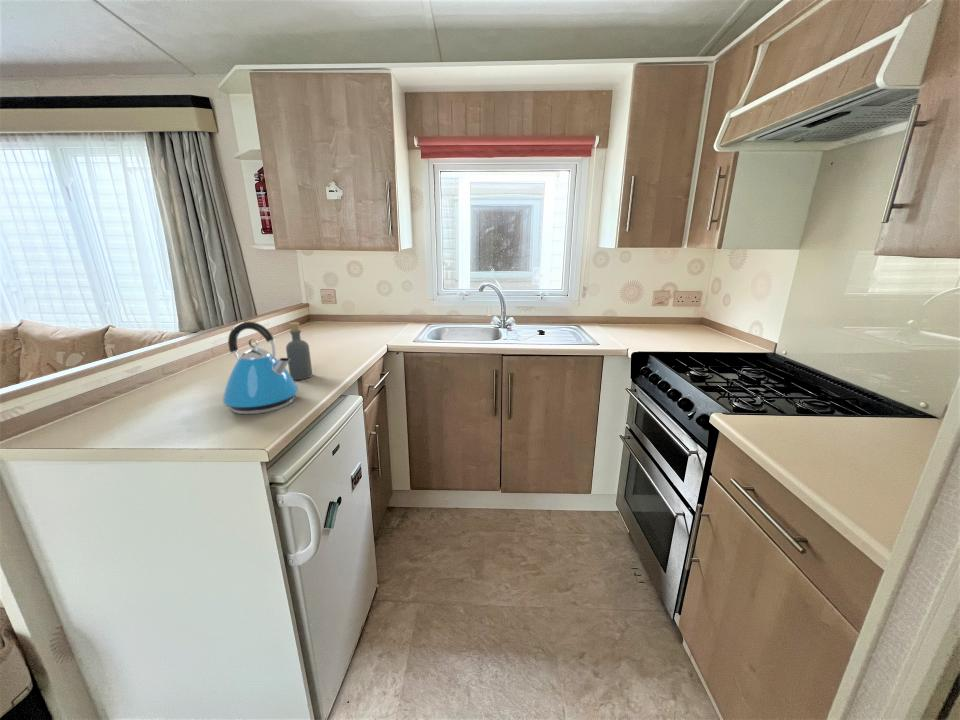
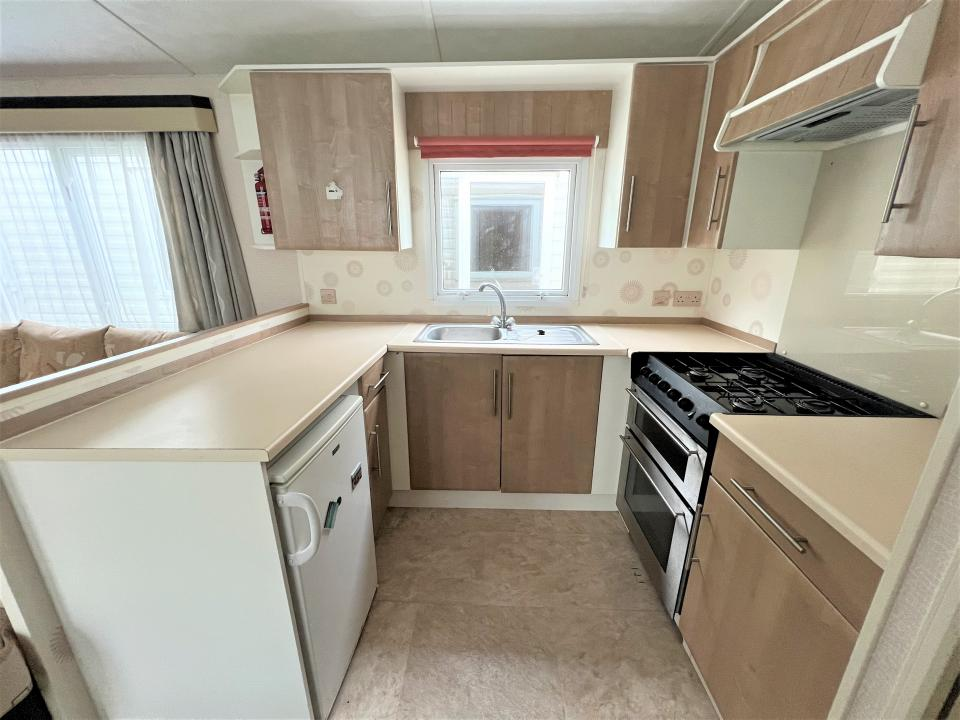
- kettle (254, 363)
- bottle (298, 350)
